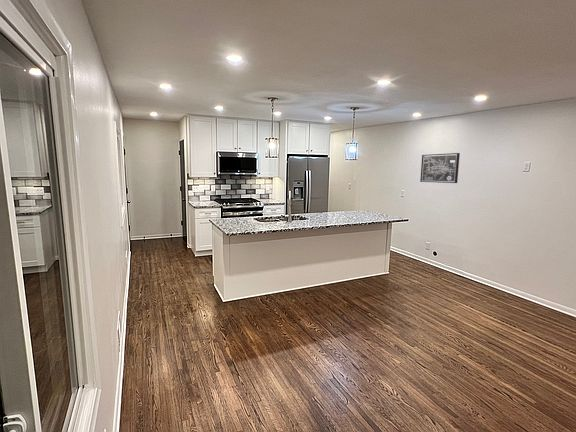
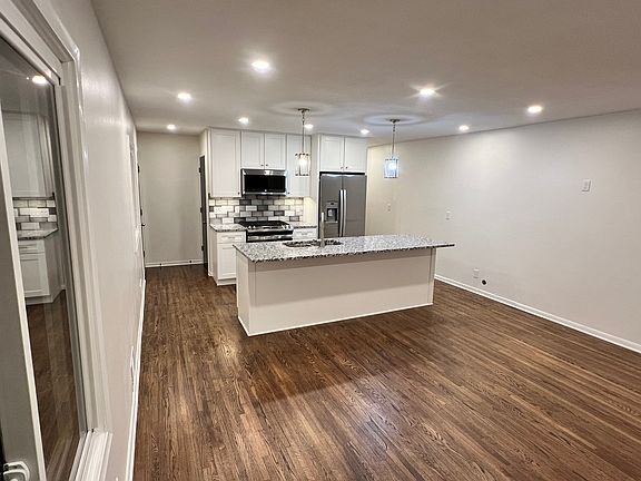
- wall art (438, 168)
